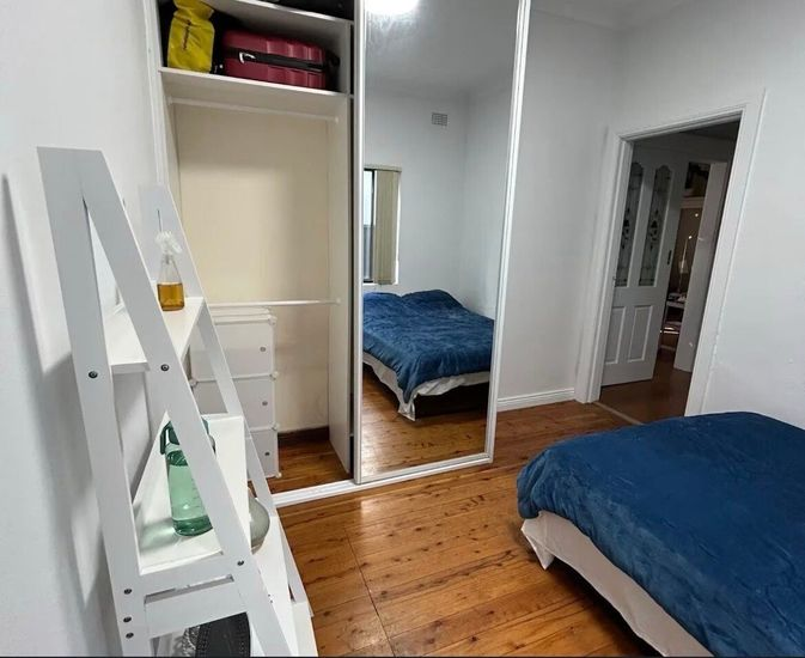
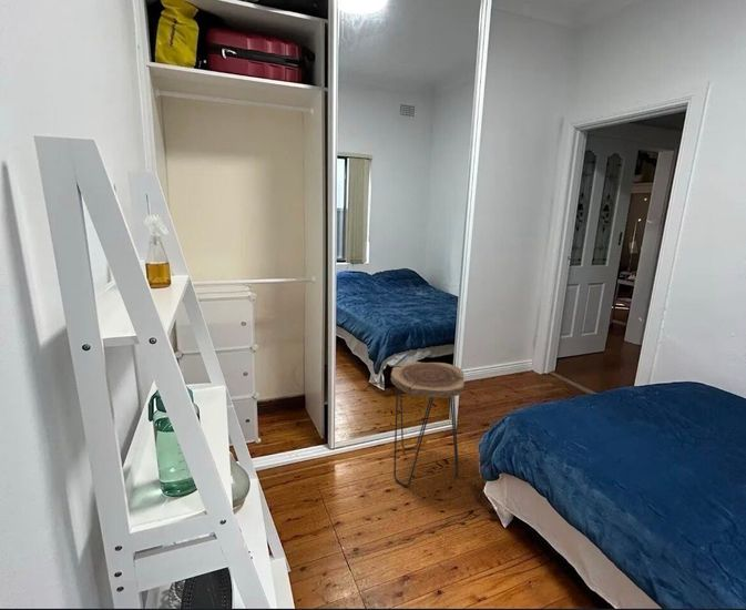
+ side table (426, 423)
